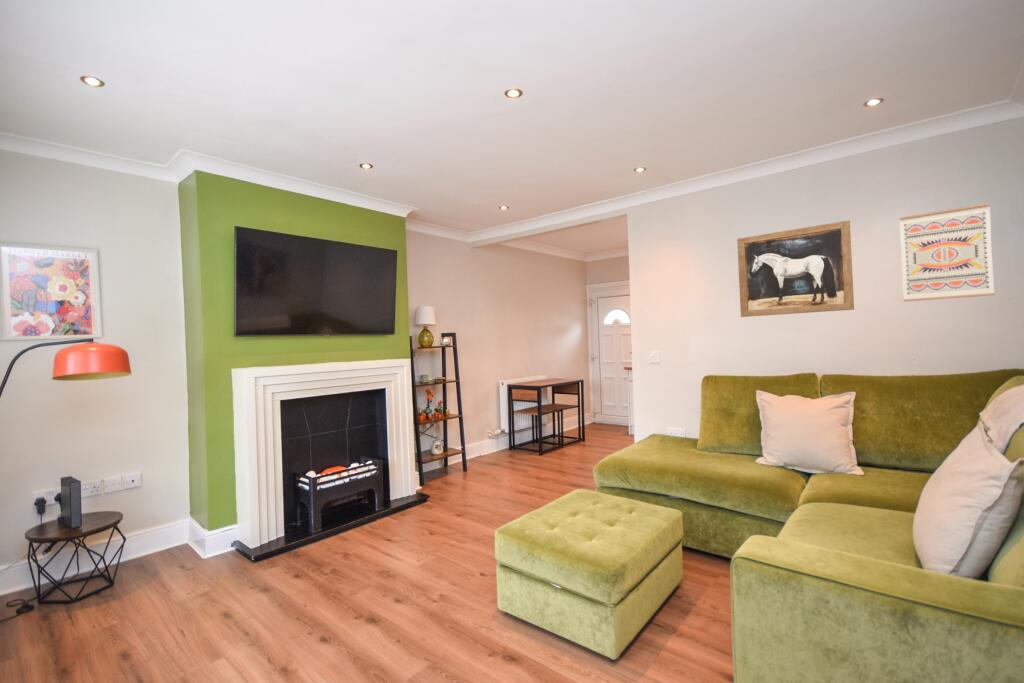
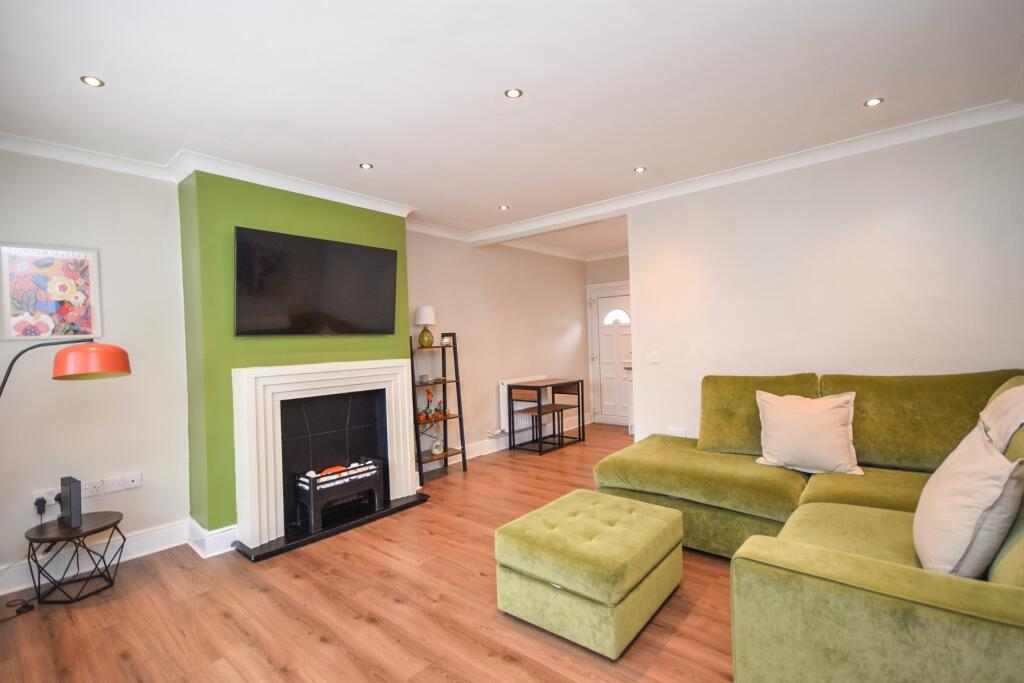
- wall art (791, 271)
- wall art (944, 254)
